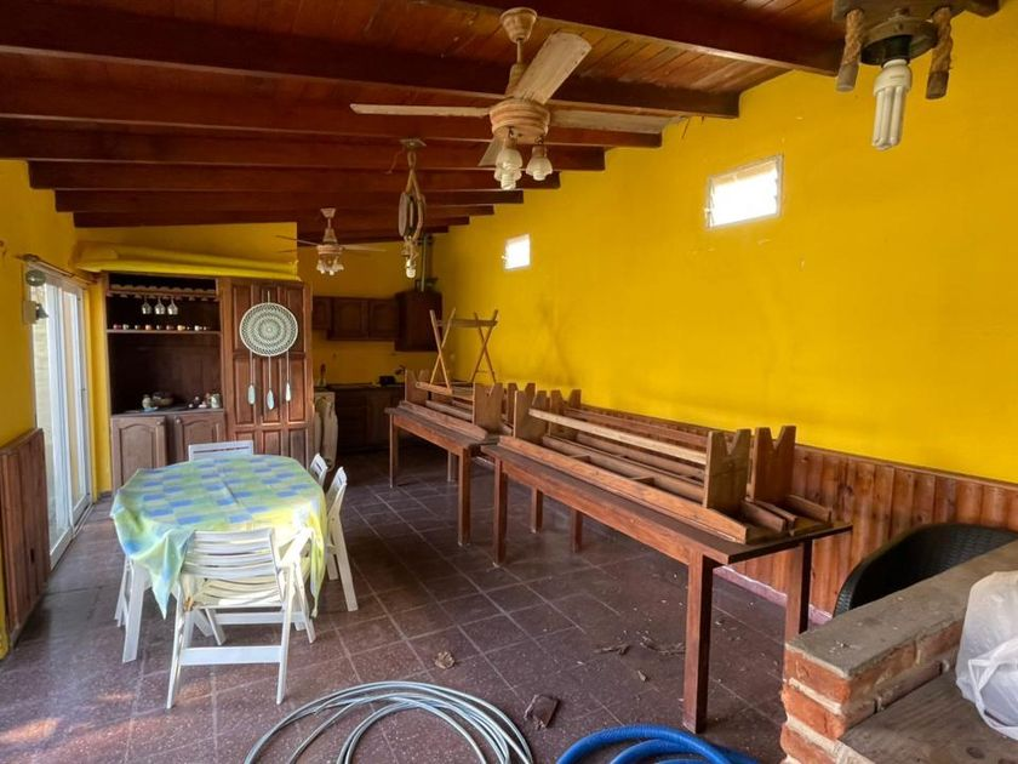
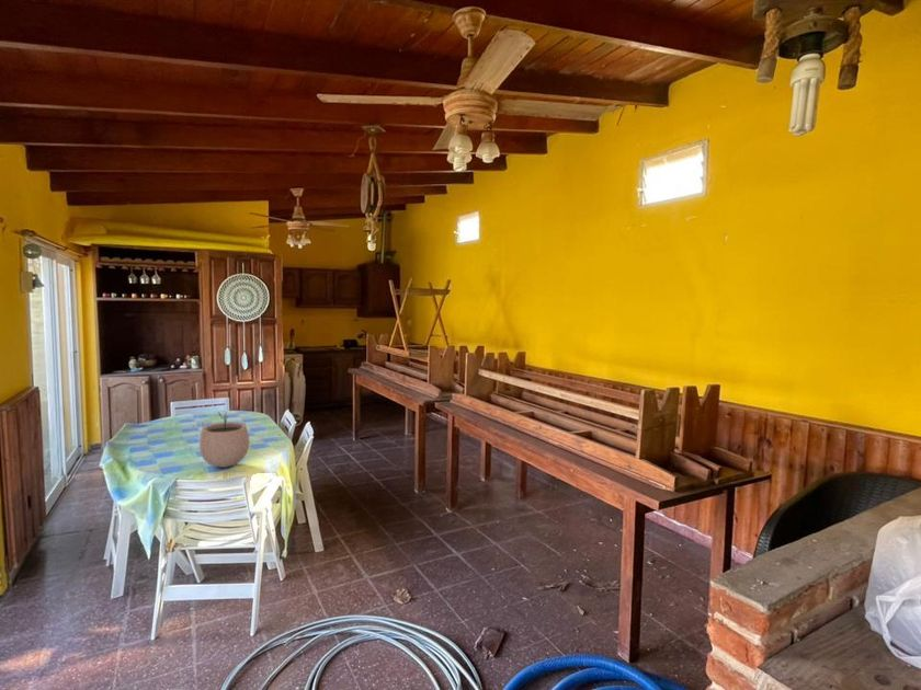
+ plant pot (224, 437)
